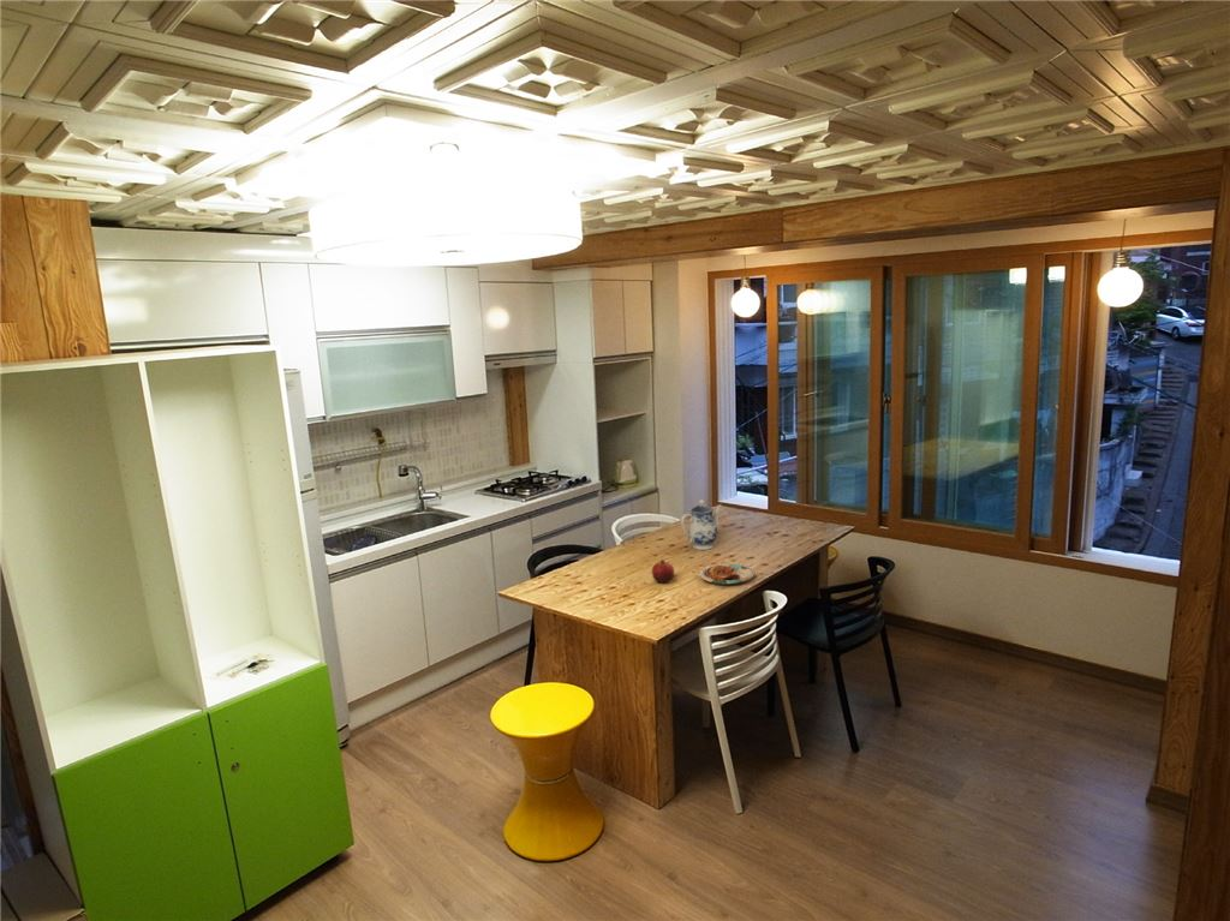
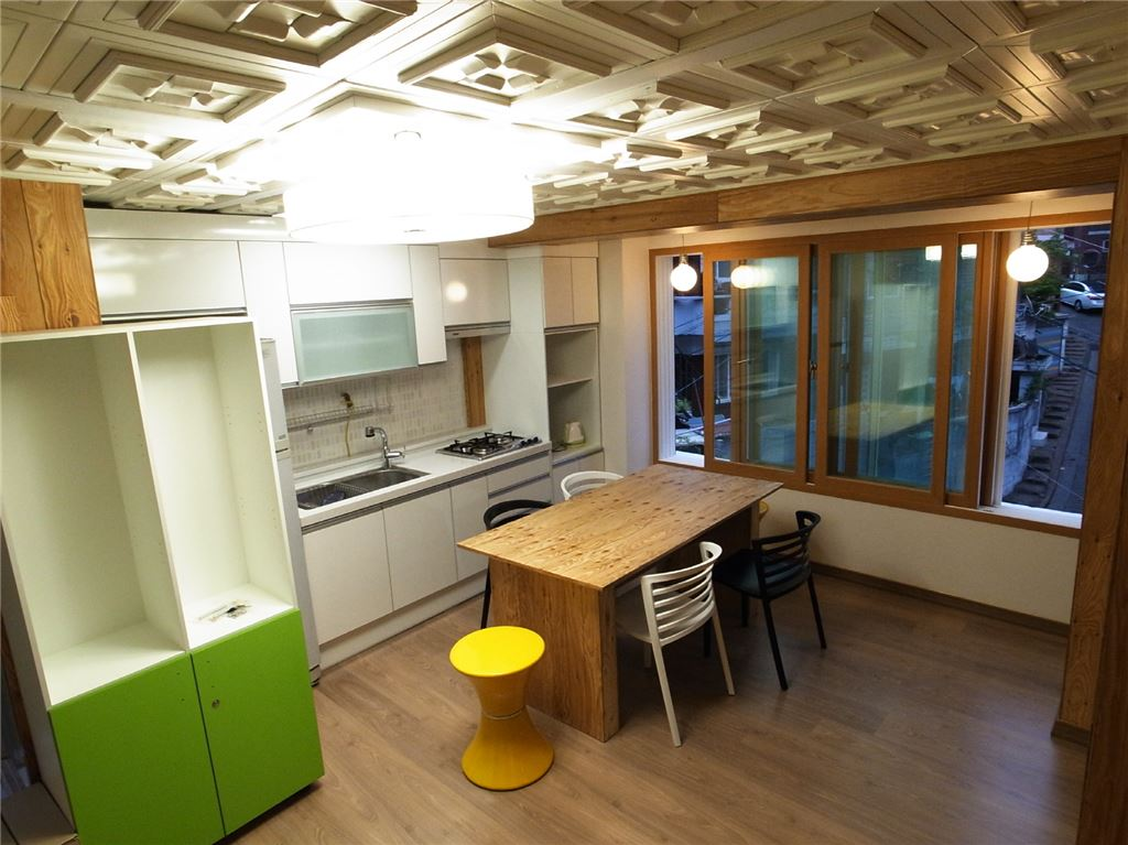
- teapot (701, 522)
- plate (727, 574)
- fruit (663, 570)
